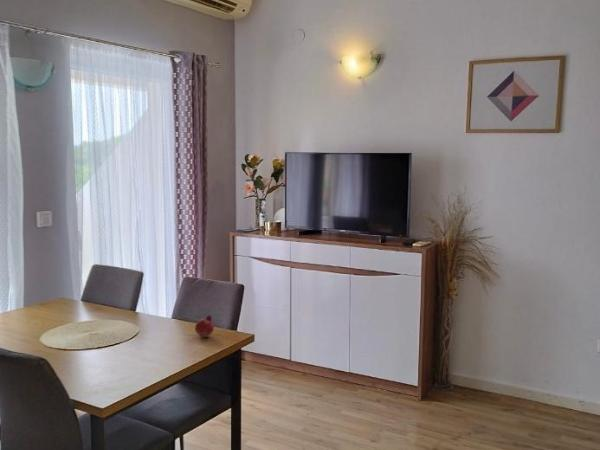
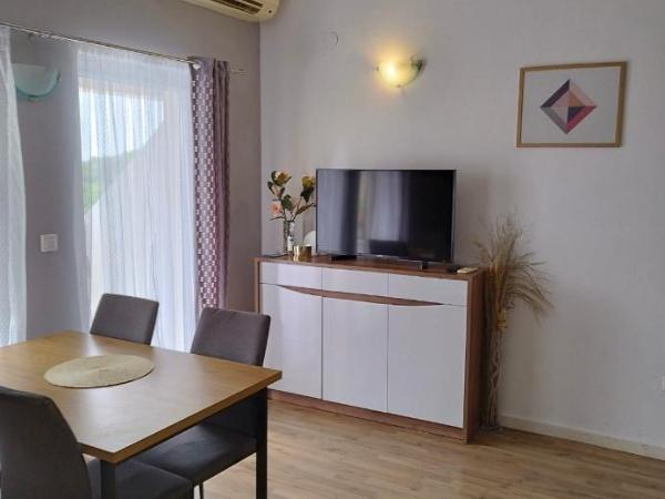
- fruit (204, 326)
